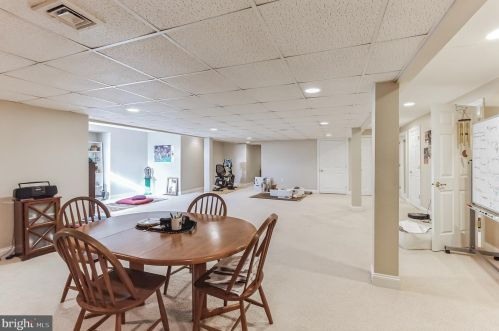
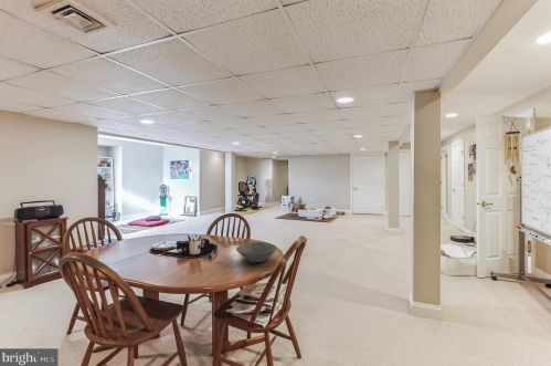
+ bowl (256, 253)
